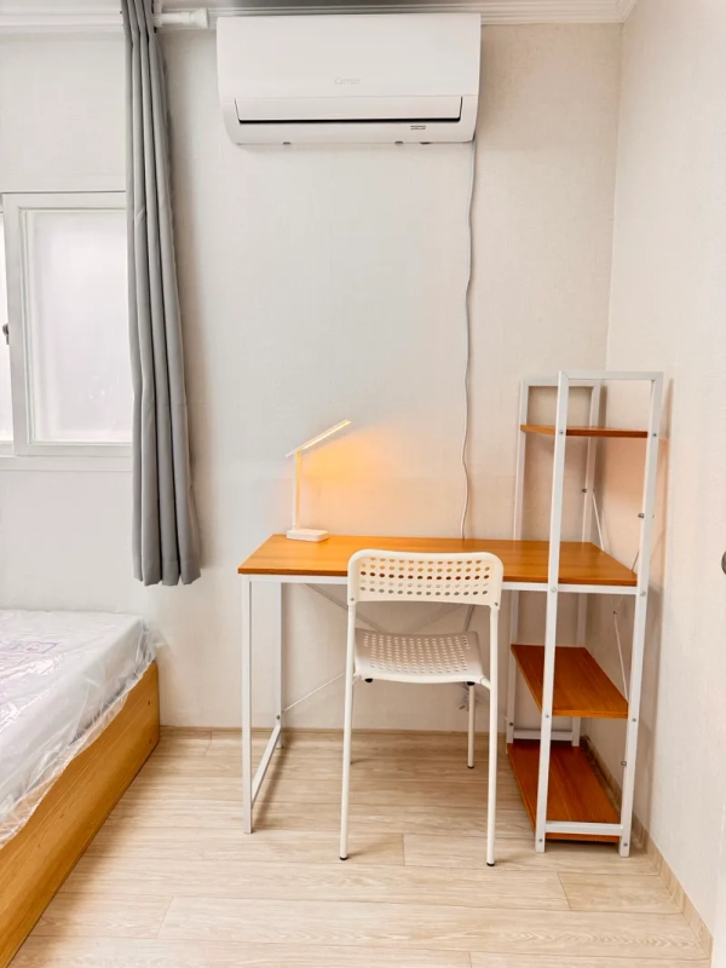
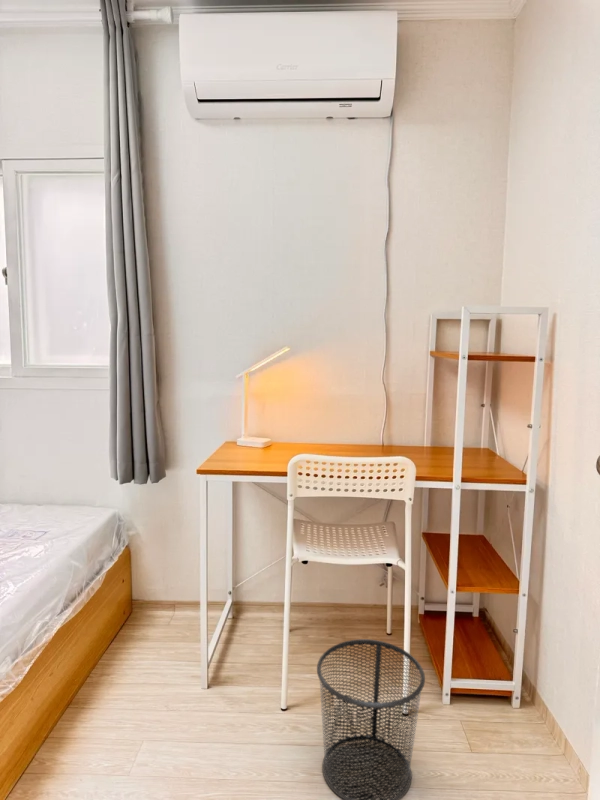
+ waste bin (368, 719)
